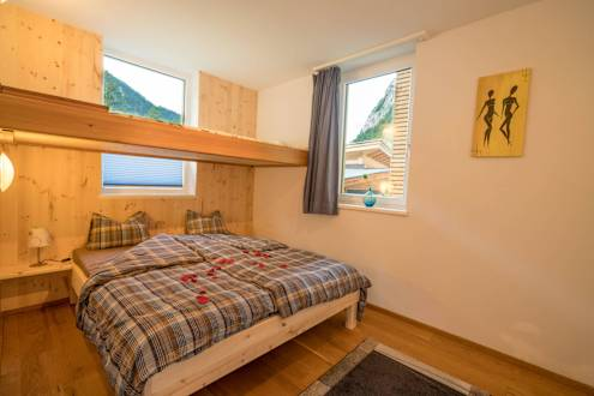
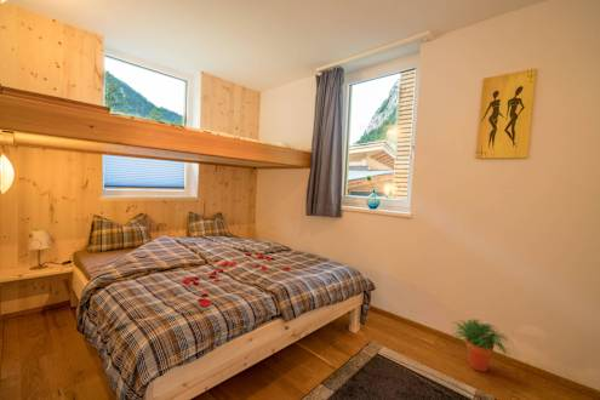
+ potted plant (479, 344)
